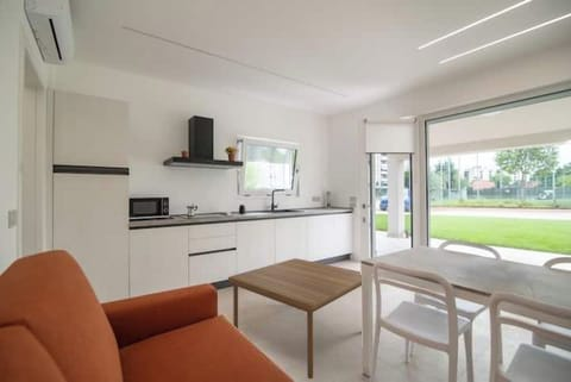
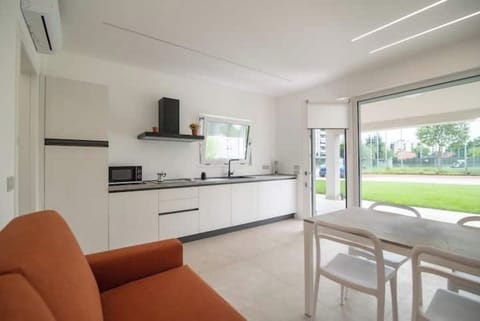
- coffee table (301, 303)
